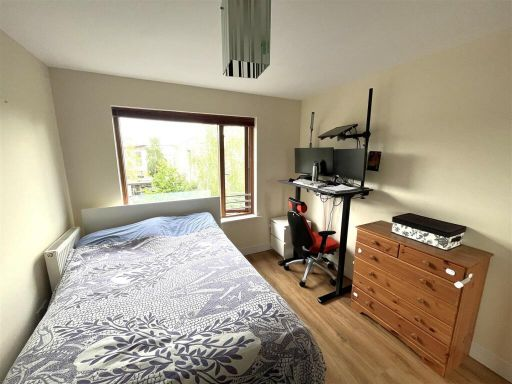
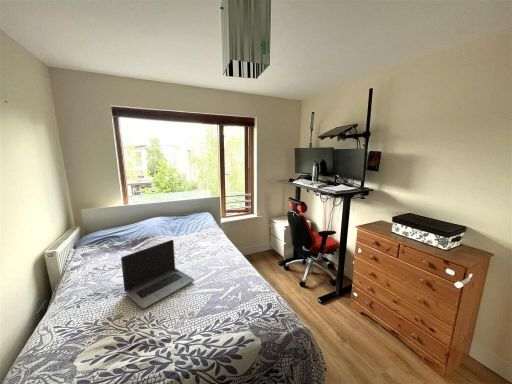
+ laptop computer (160, 270)
